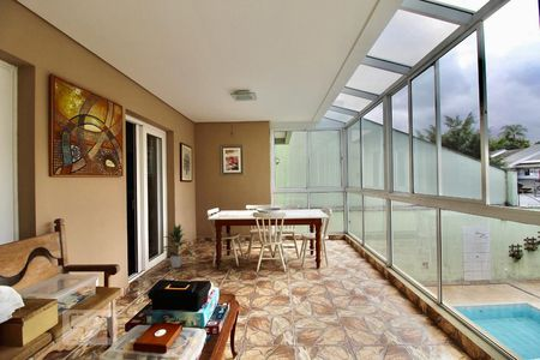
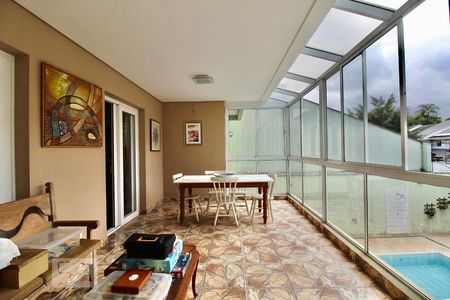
- indoor plant (176, 245)
